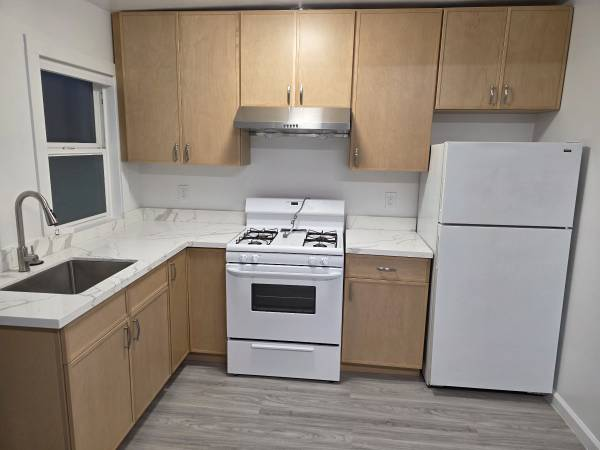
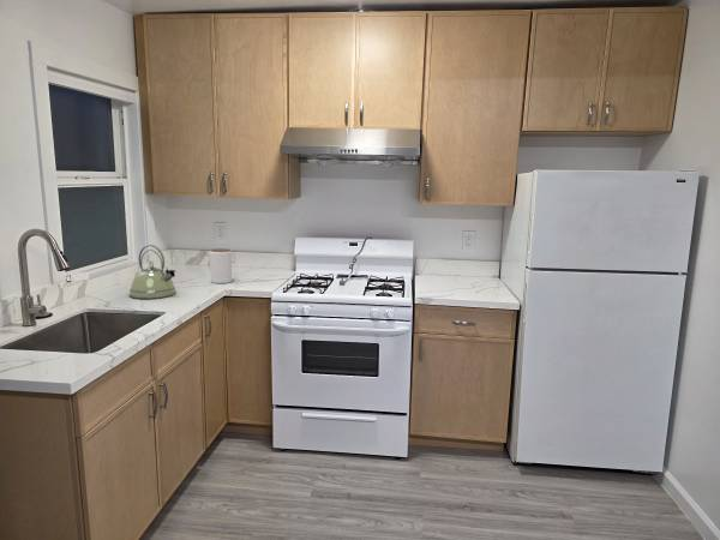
+ kettle (154, 269)
+ jar (221, 265)
